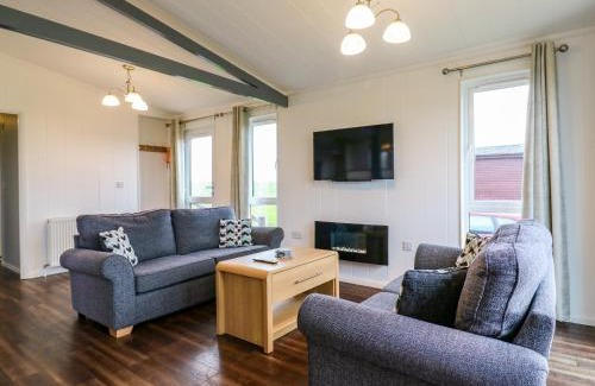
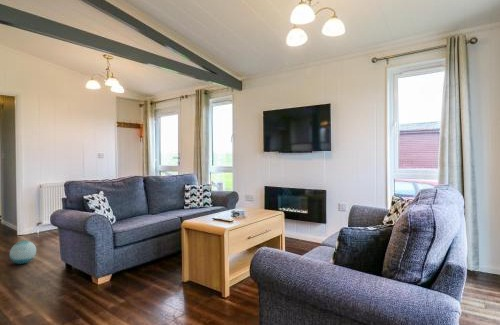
+ ball (23, 252)
